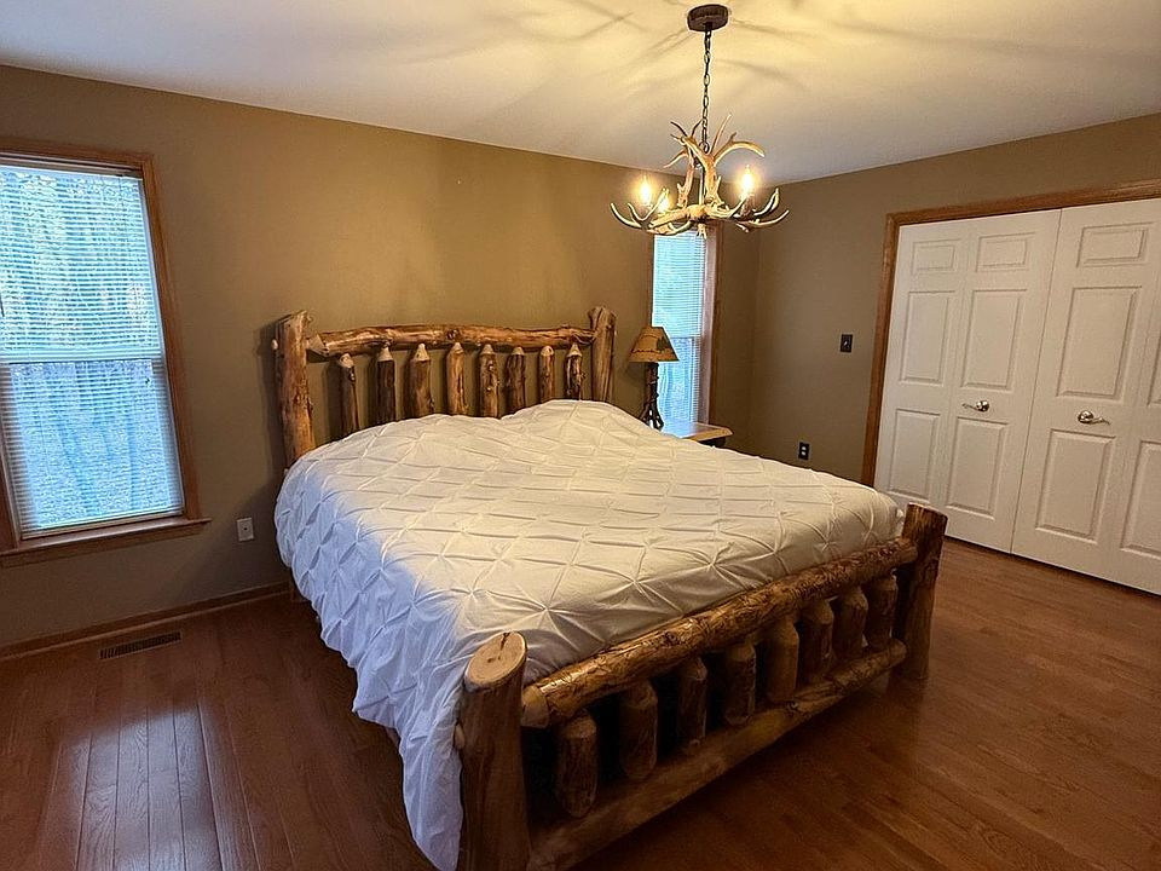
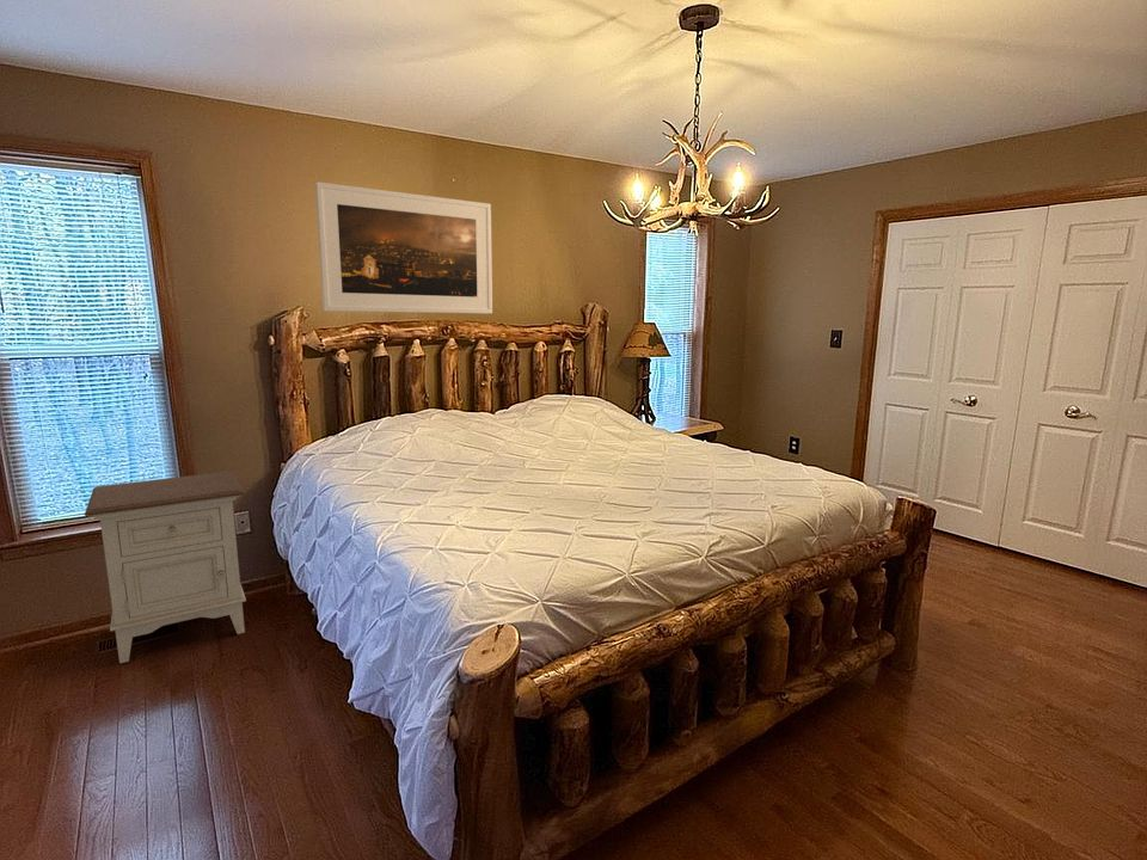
+ nightstand (176, 561)
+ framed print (411, 253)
